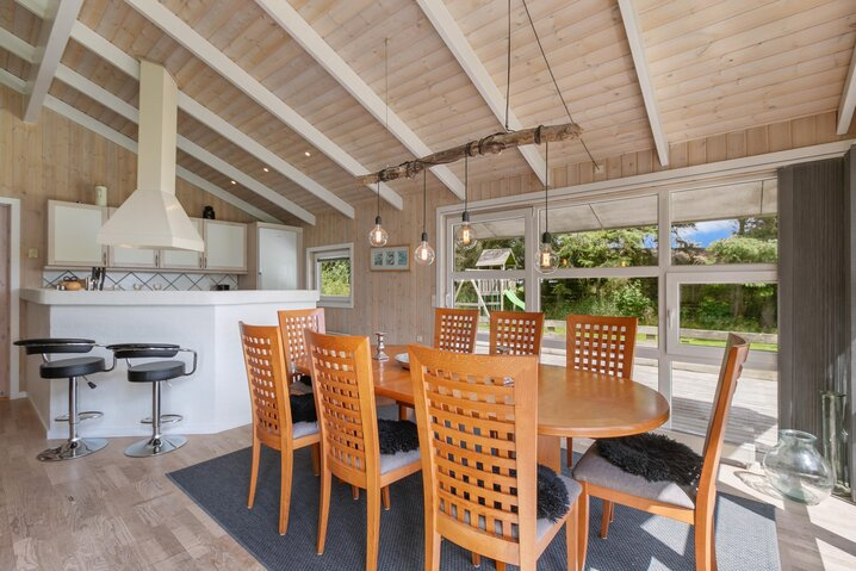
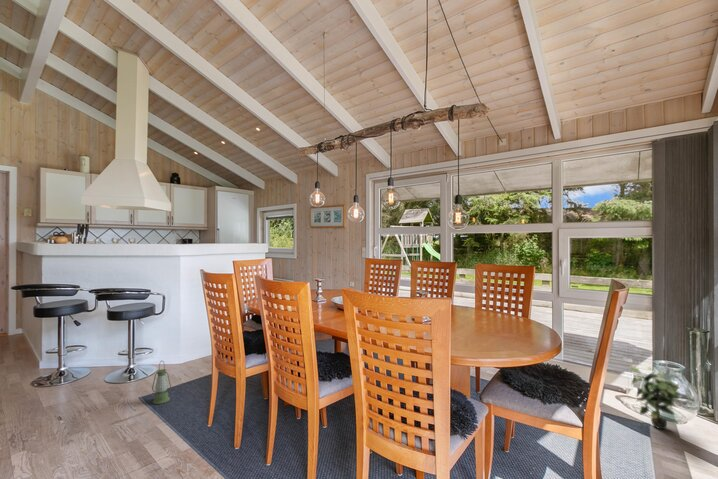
+ lantern (161, 380)
+ potted plant (656, 399)
